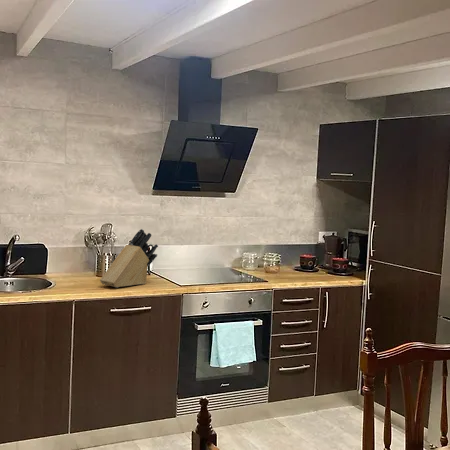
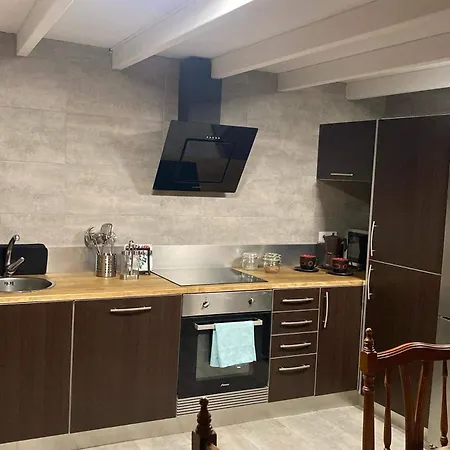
- knife block (130, 256)
